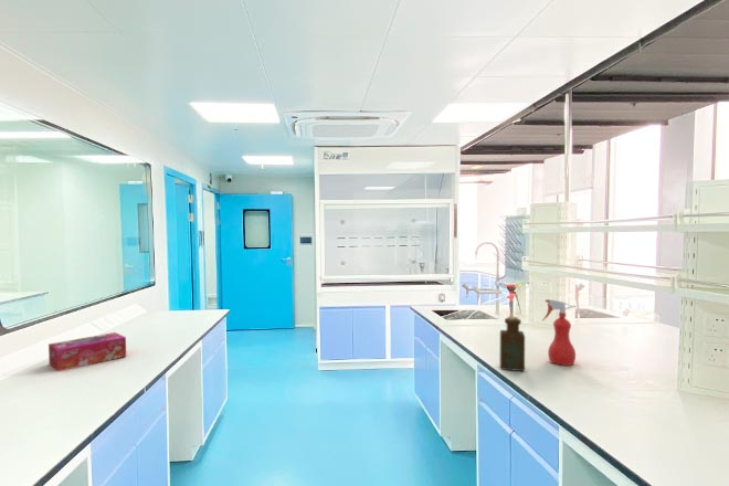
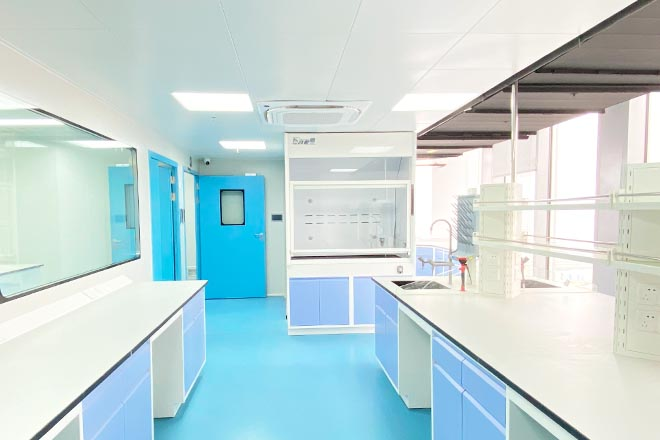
- tissue box (88, 350)
- spray bottle (558, 330)
- bottle (511, 342)
